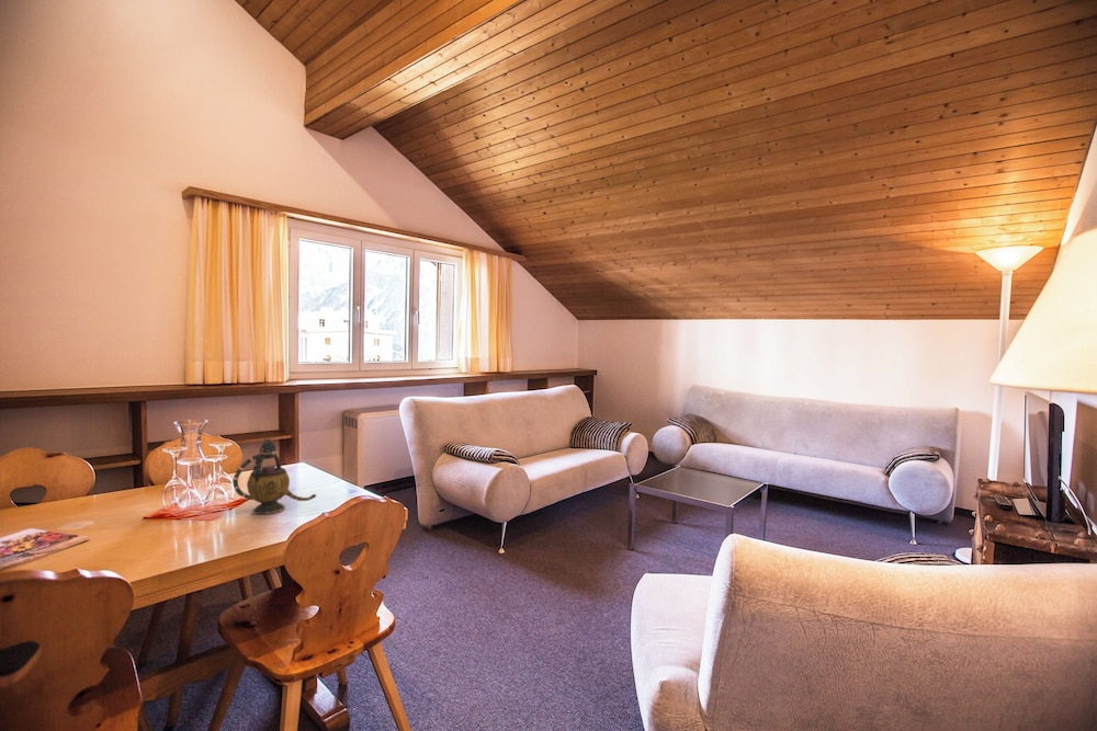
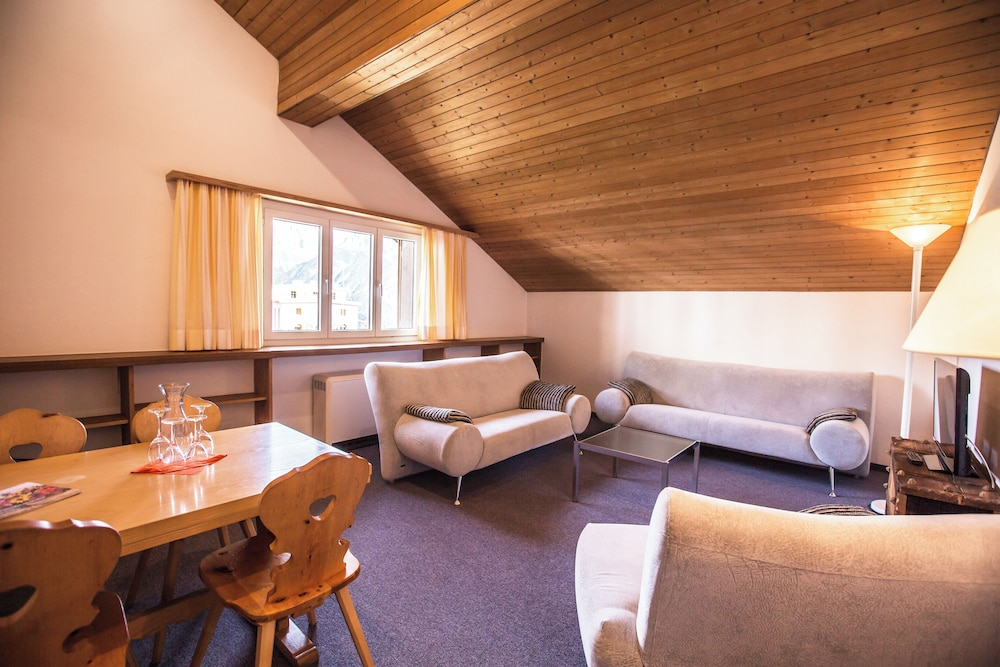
- teapot (279, 475)
